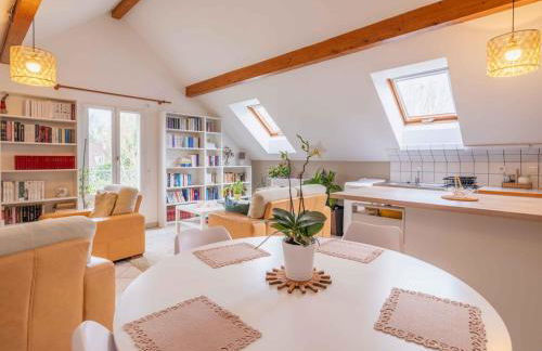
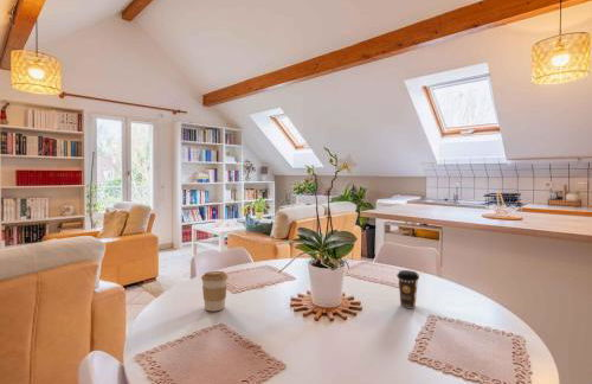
+ coffee cup (214, 289)
+ coffee cup (407, 288)
